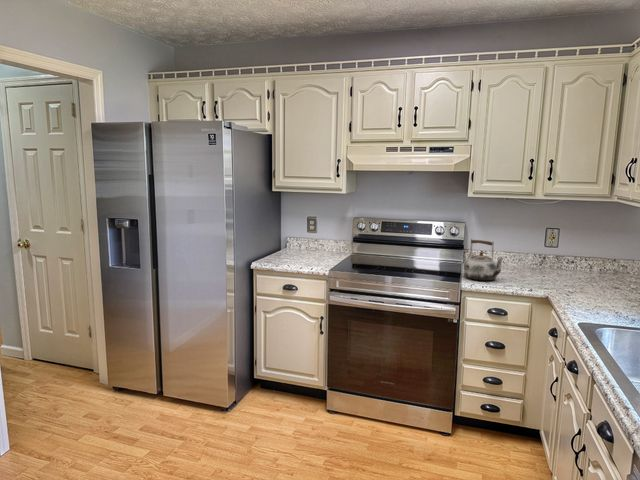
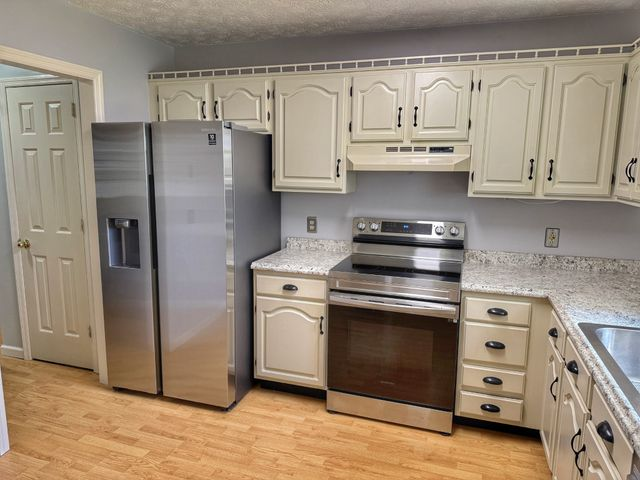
- kettle (484, 259)
